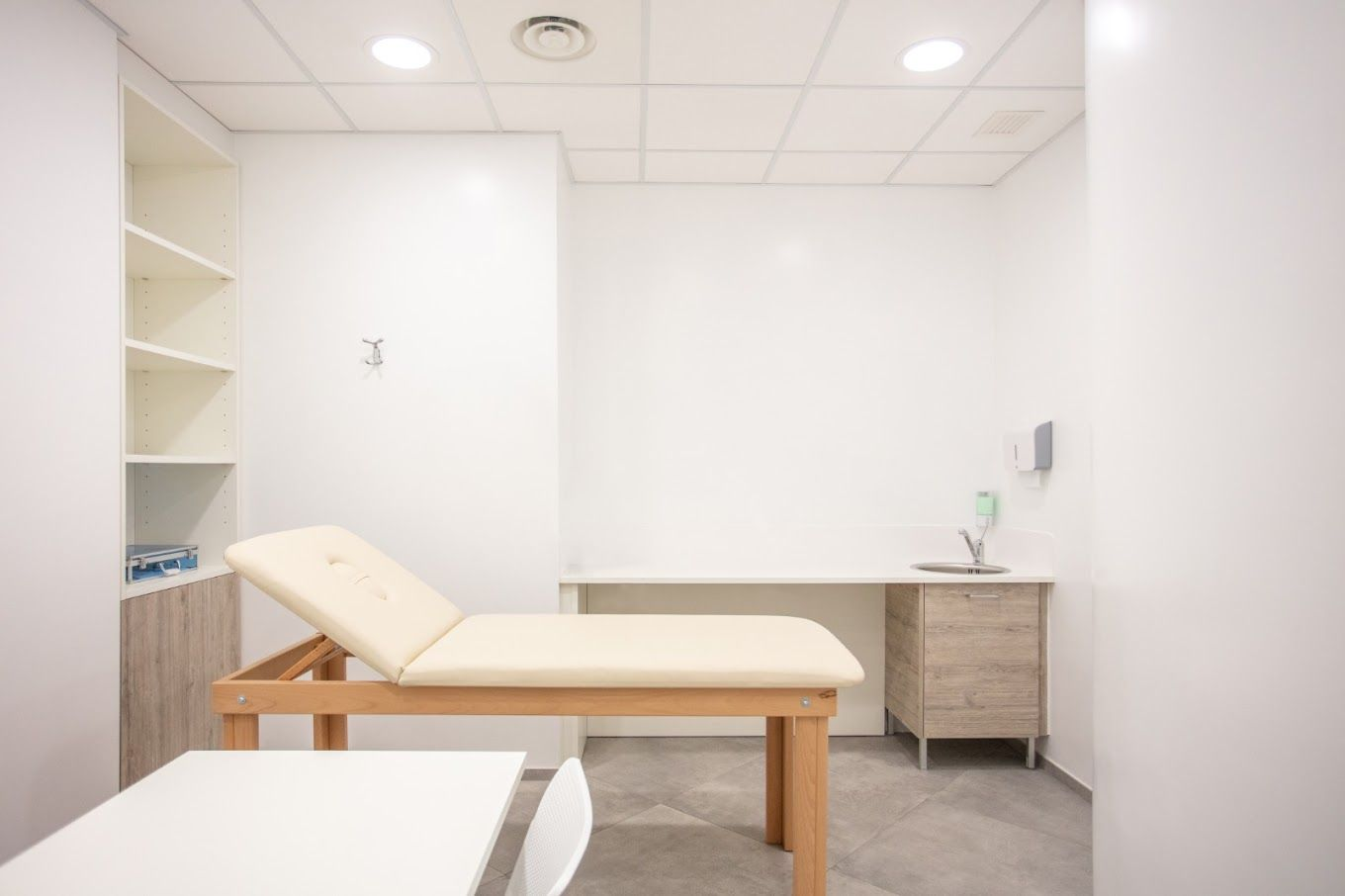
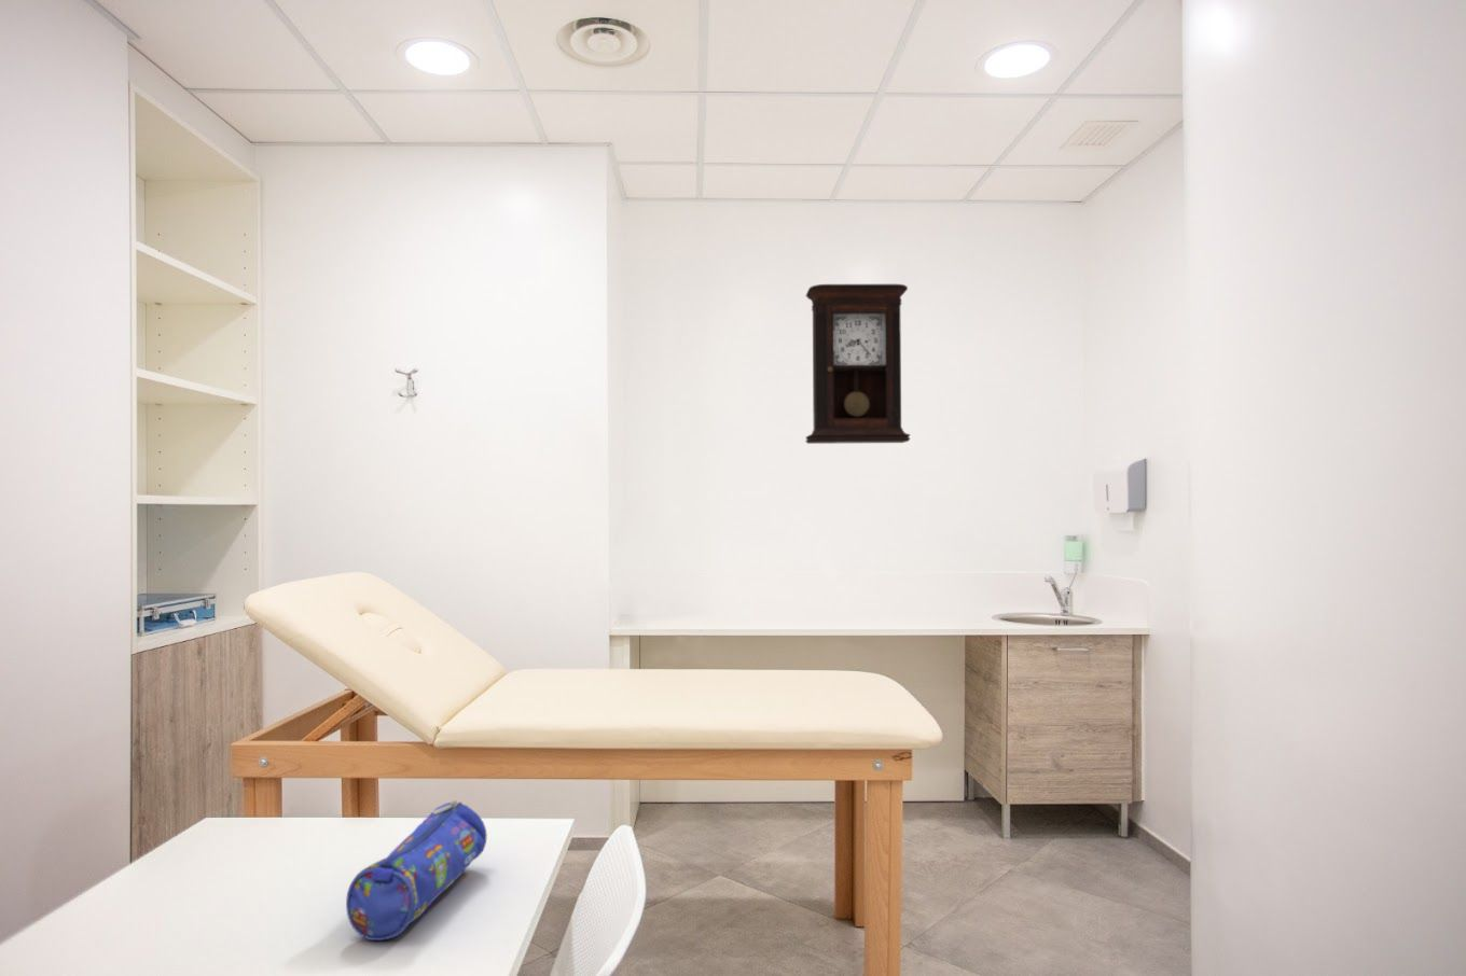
+ pendulum clock (857, 365)
+ pencil case (424, 861)
